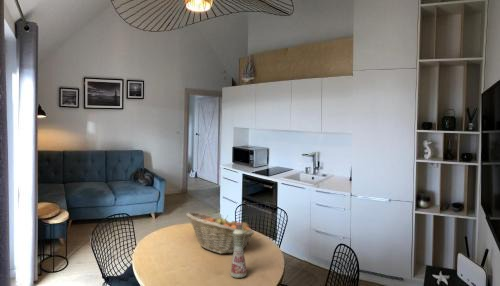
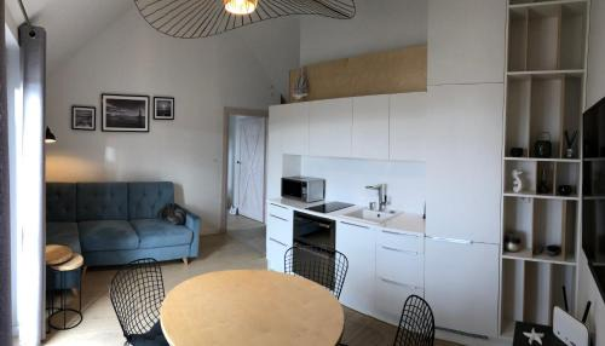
- bottle (238, 248)
- fruit basket (219, 228)
